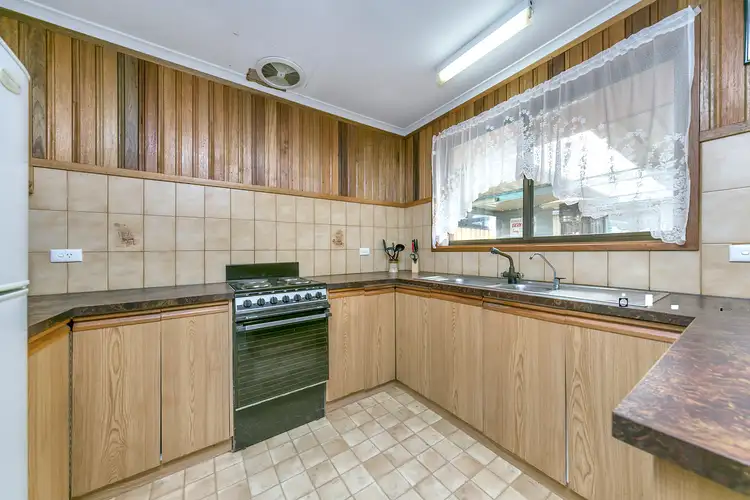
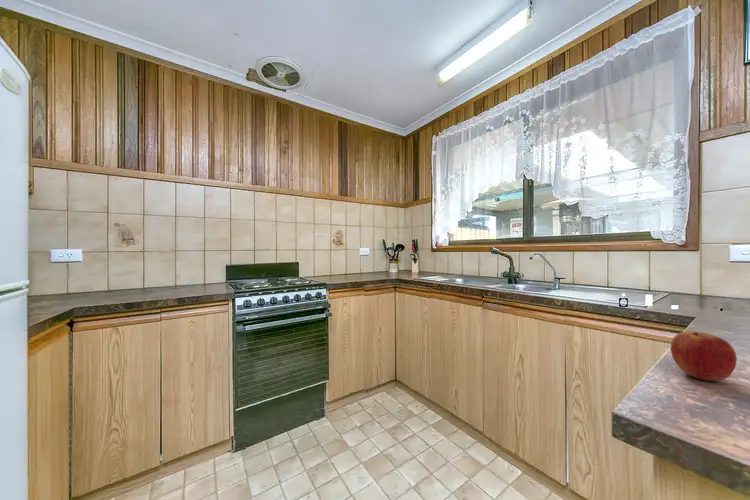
+ apple (701, 355)
